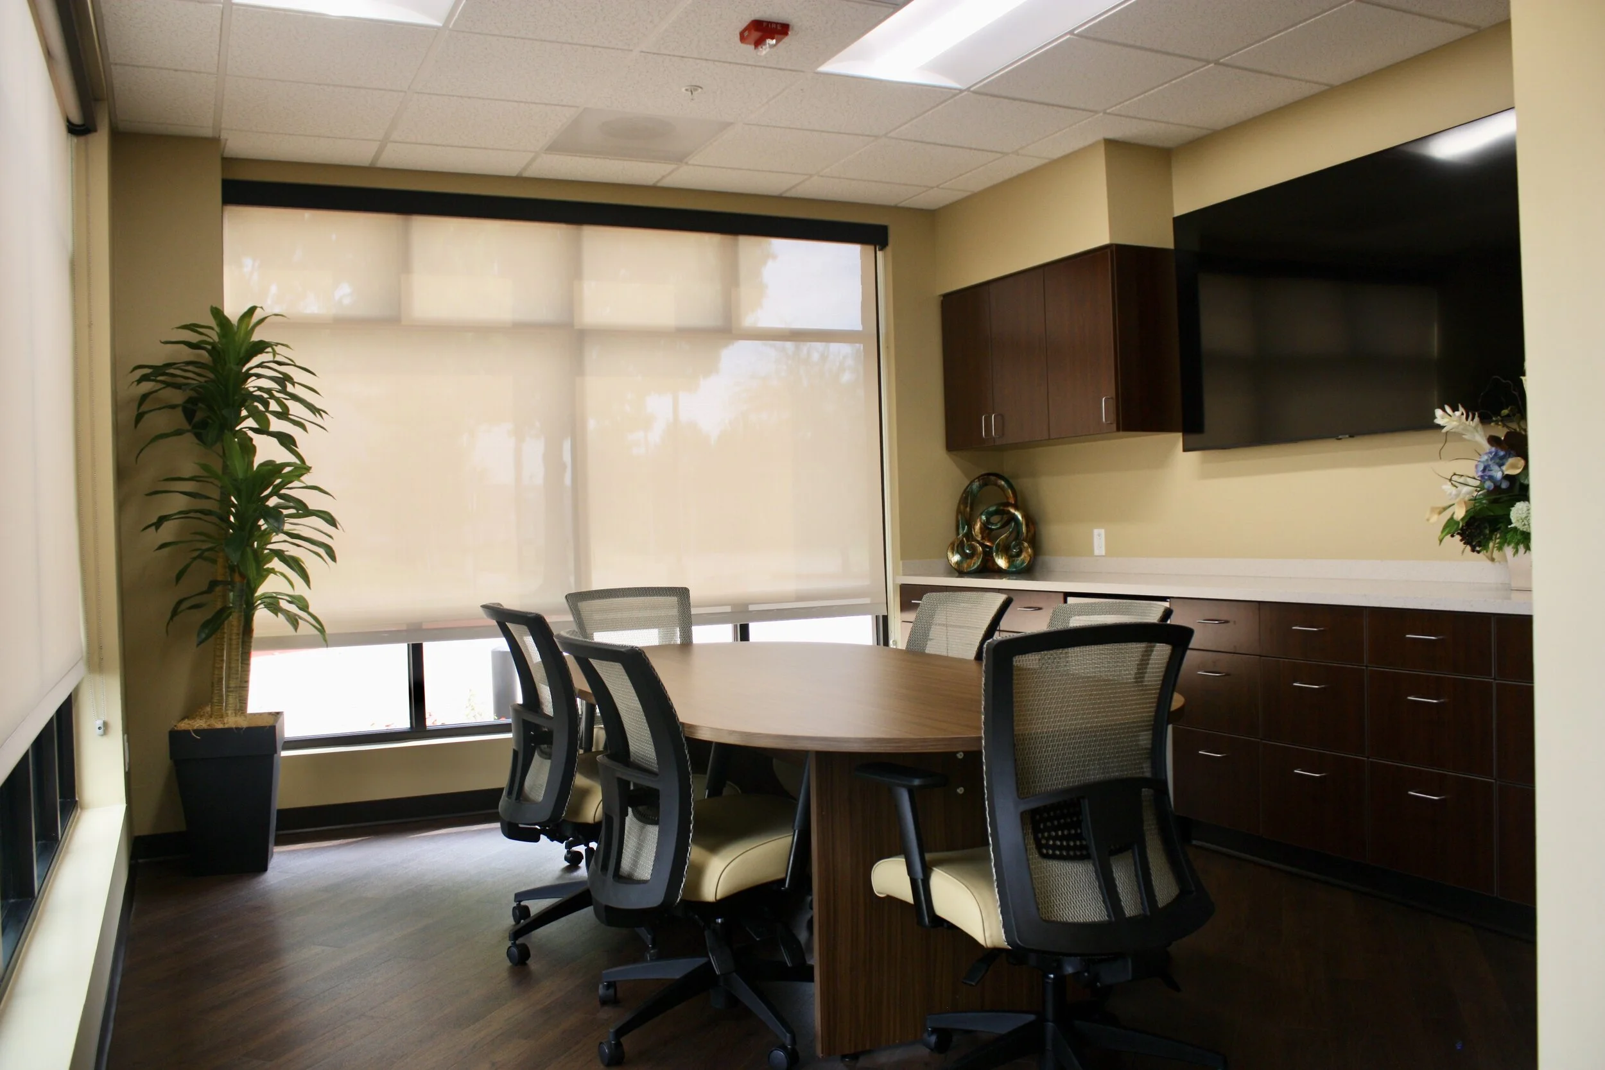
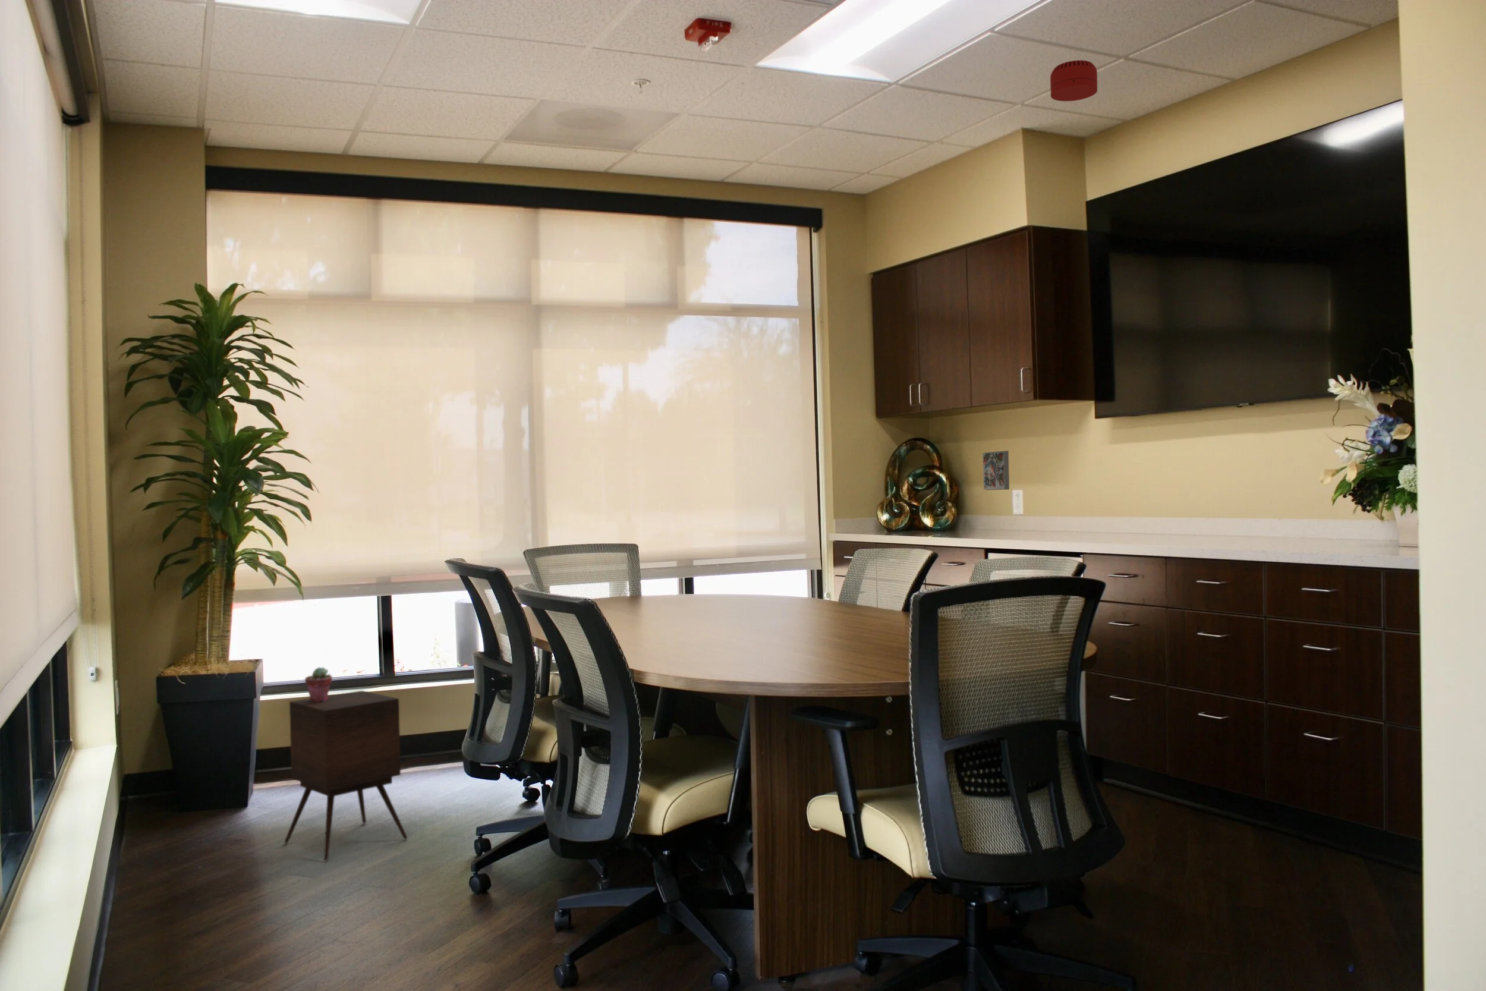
+ potted succulent (318, 684)
+ decorative tile (995, 470)
+ side table (344, 771)
+ smoke detector (1074, 80)
